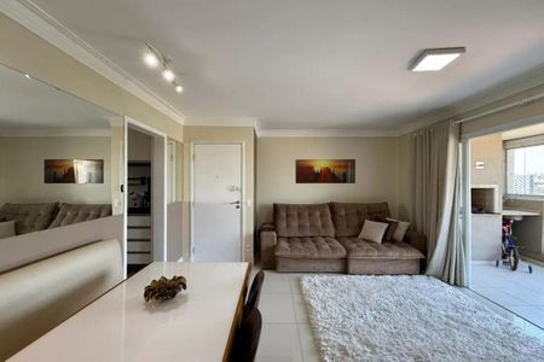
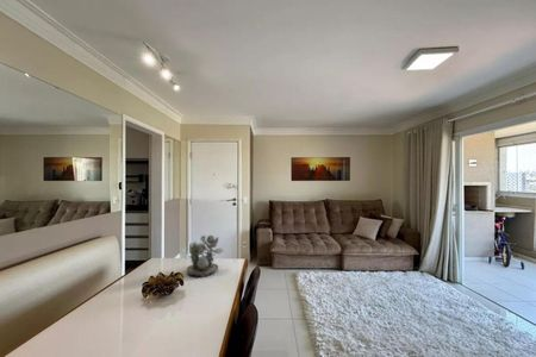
+ succulent plant (204, 252)
